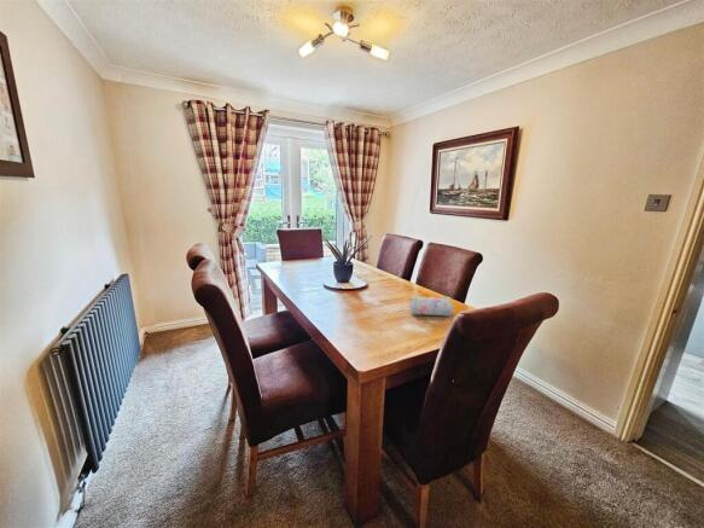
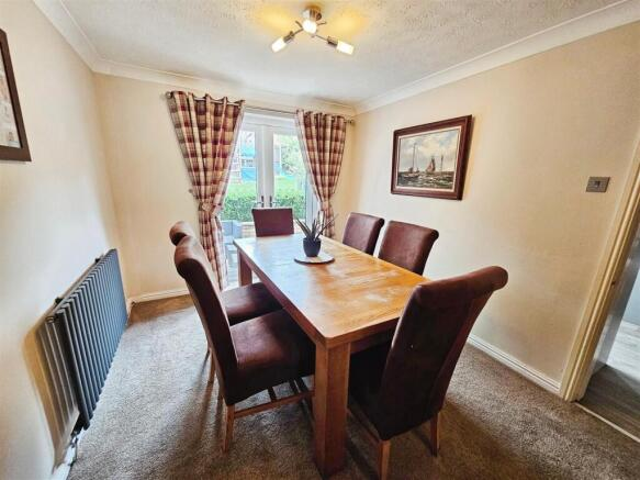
- pencil case (431, 306)
